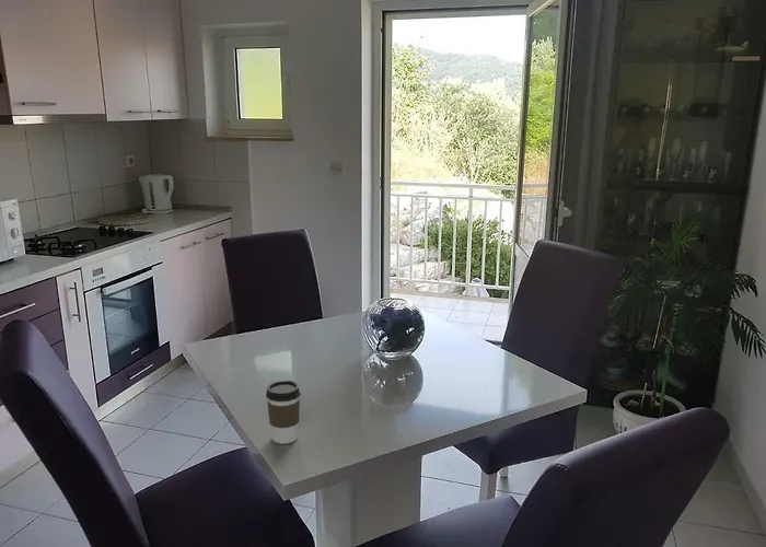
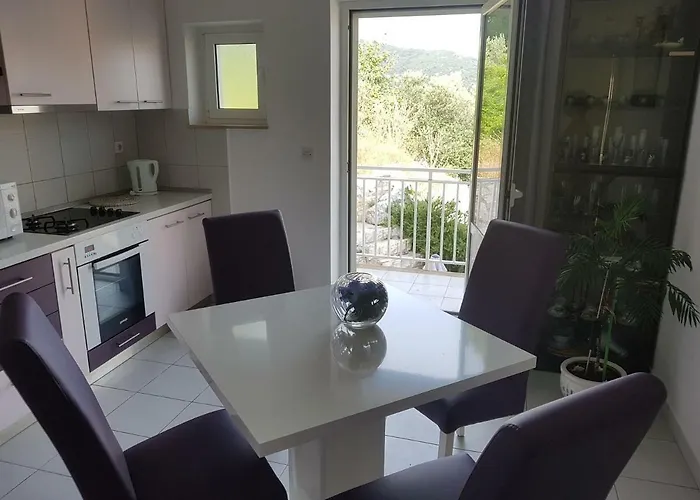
- coffee cup (283, 411)
